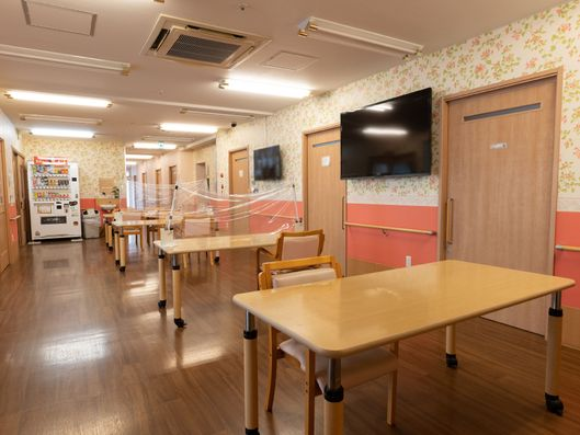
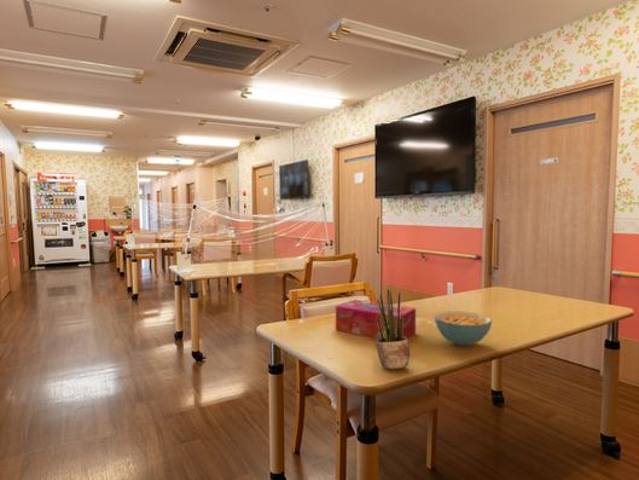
+ tissue box (374, 319)
+ cereal bowl (461, 330)
+ potted plant (390, 326)
